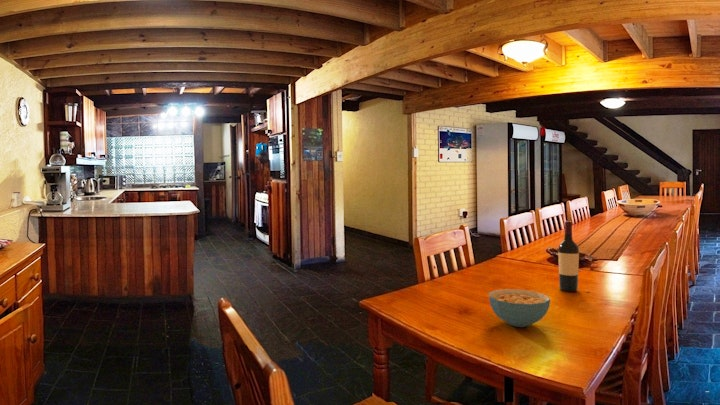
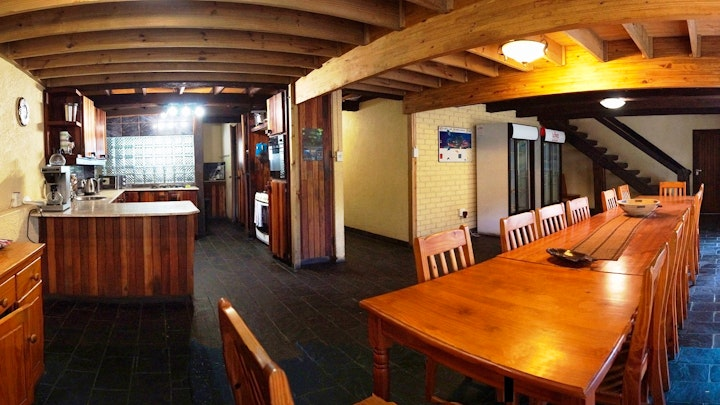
- wine bottle (568, 255)
- cereal bowl (518, 310)
